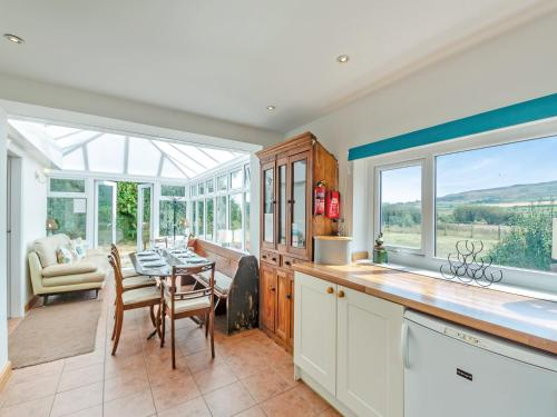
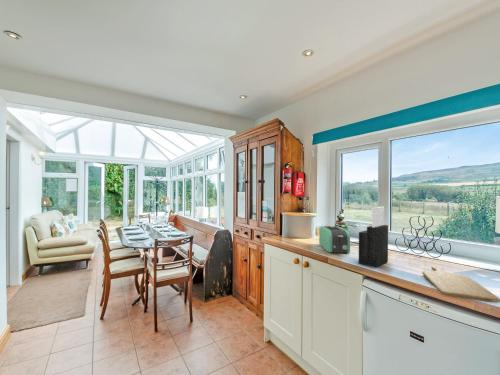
+ knife block (371, 234)
+ toaster (333, 238)
+ chopping board (450, 279)
